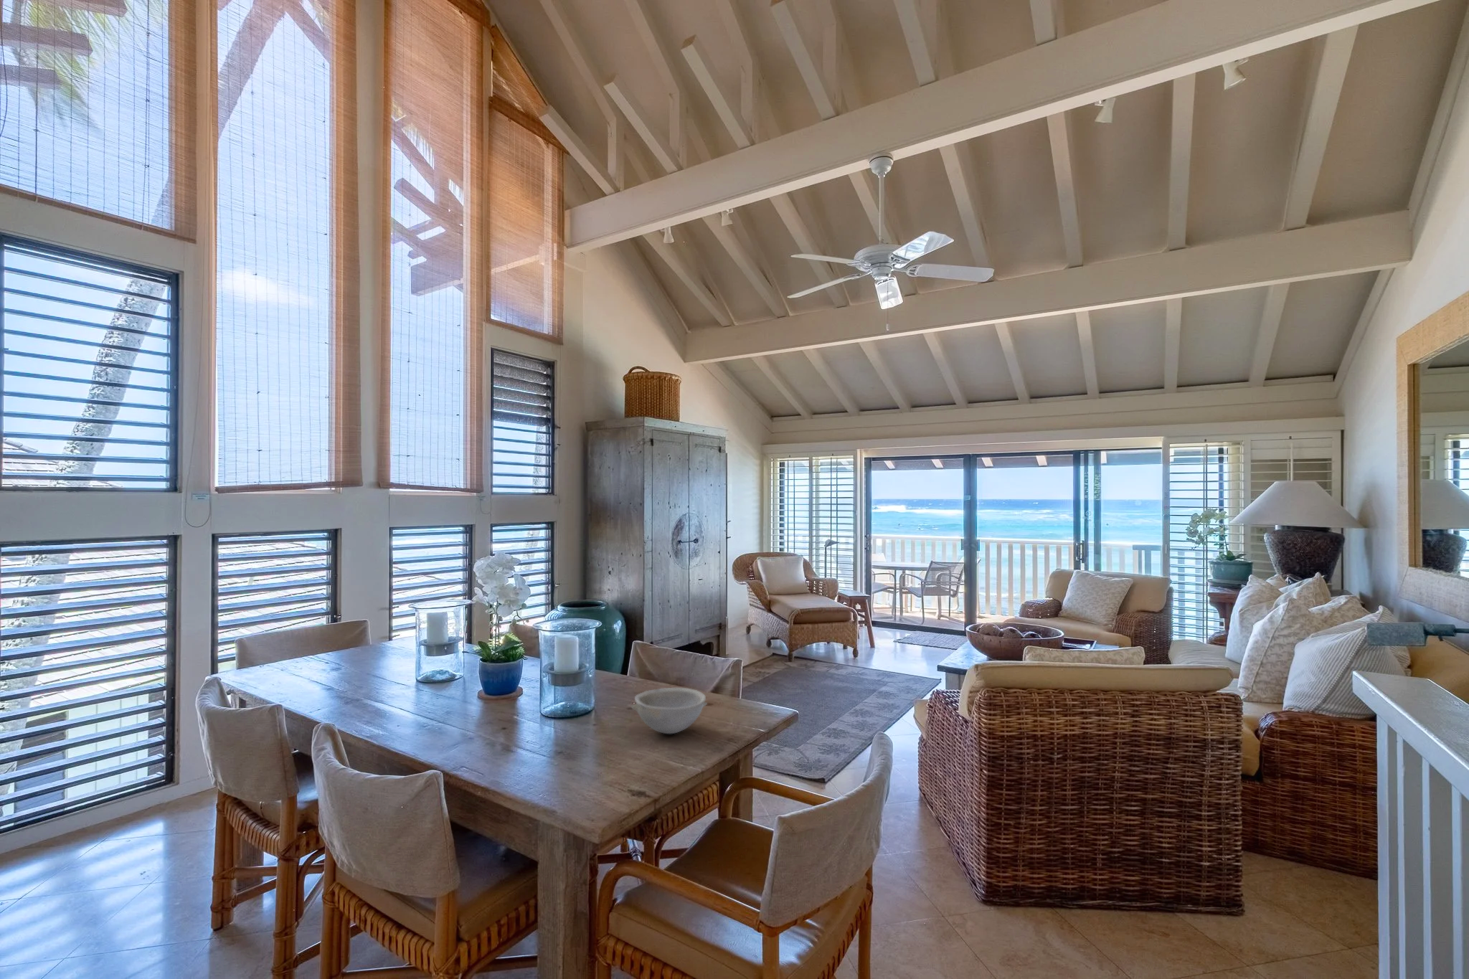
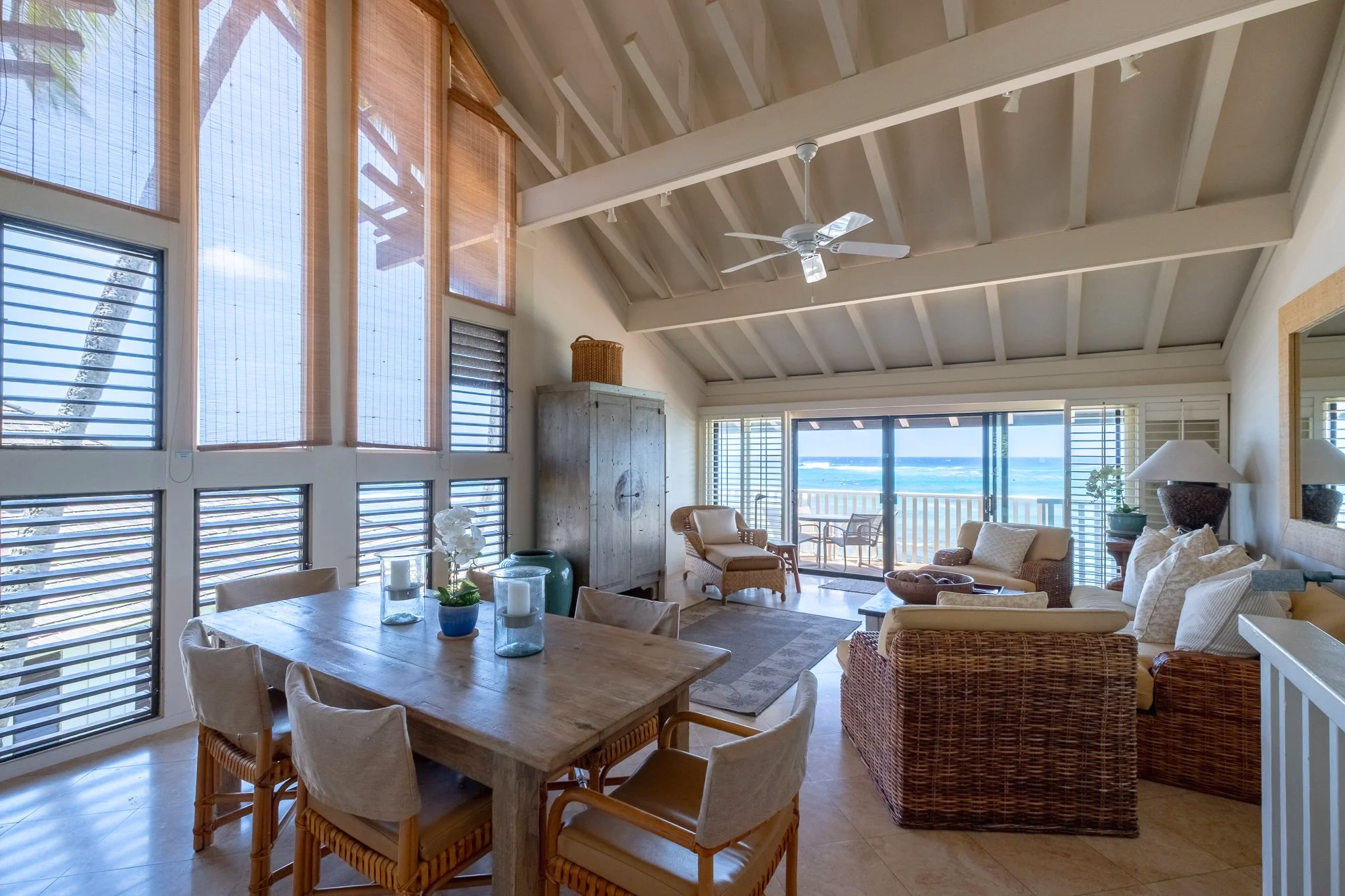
- bowl (670, 713)
